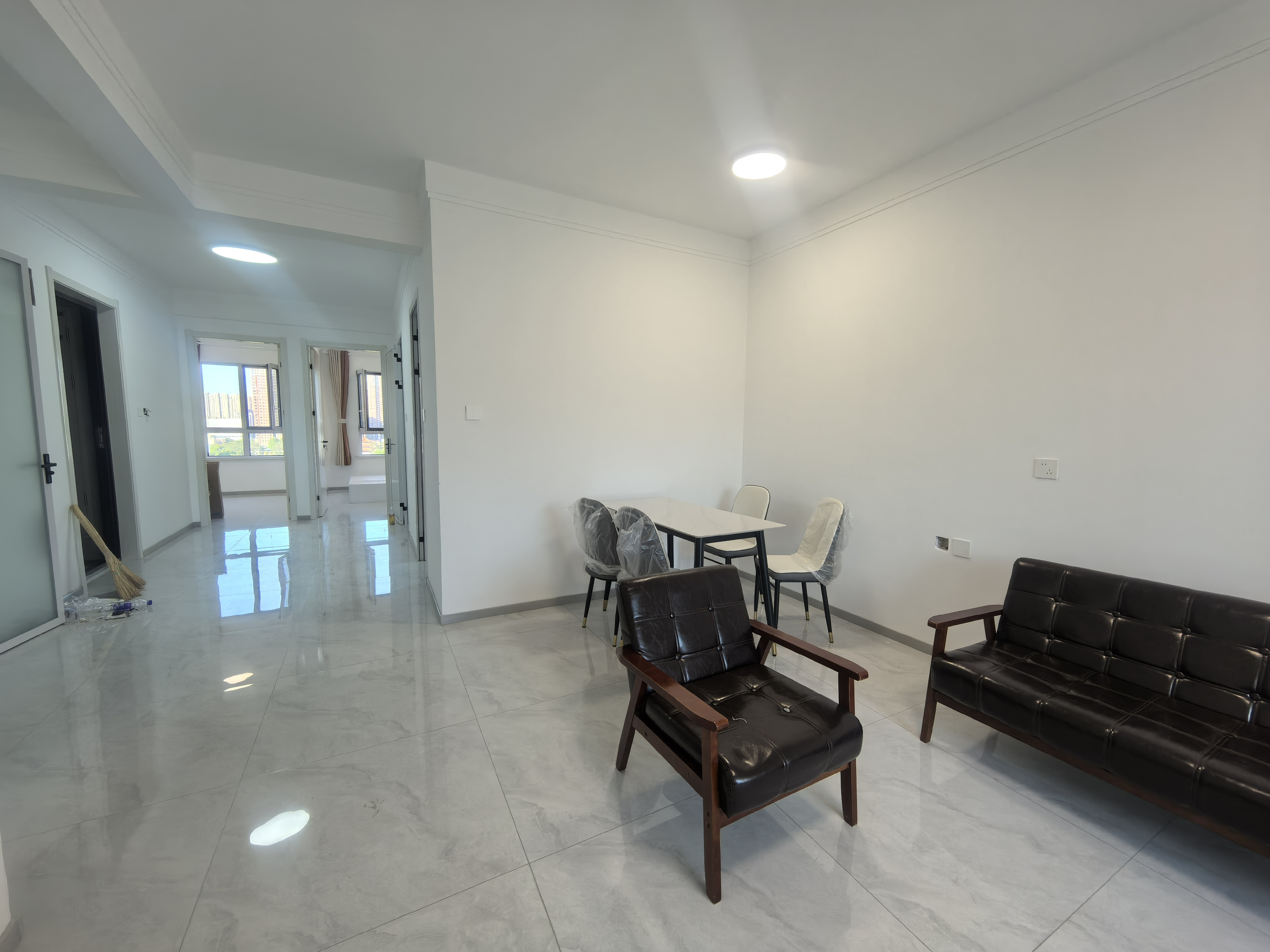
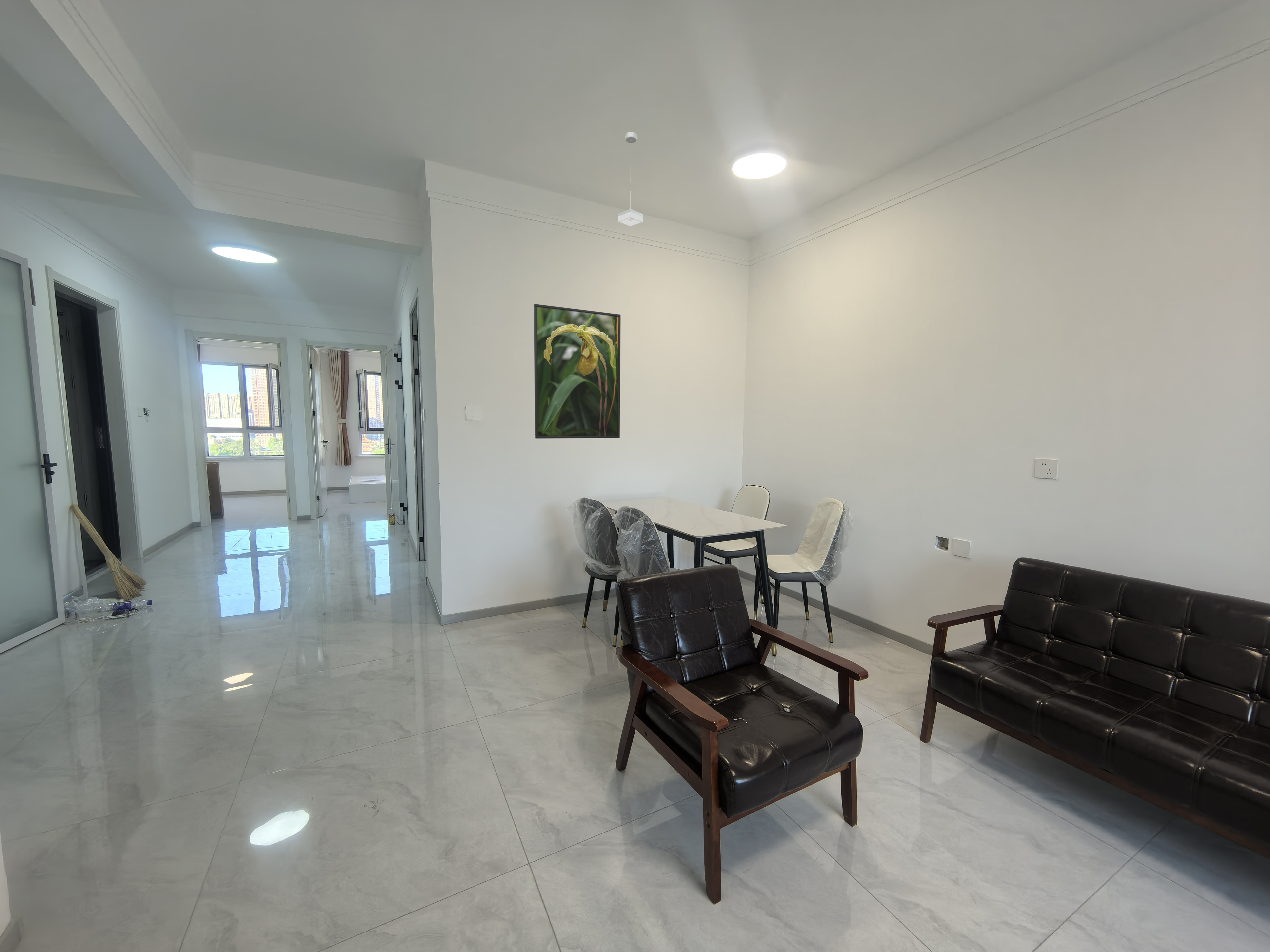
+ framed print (579, 375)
+ pendant lamp (631, 179)
